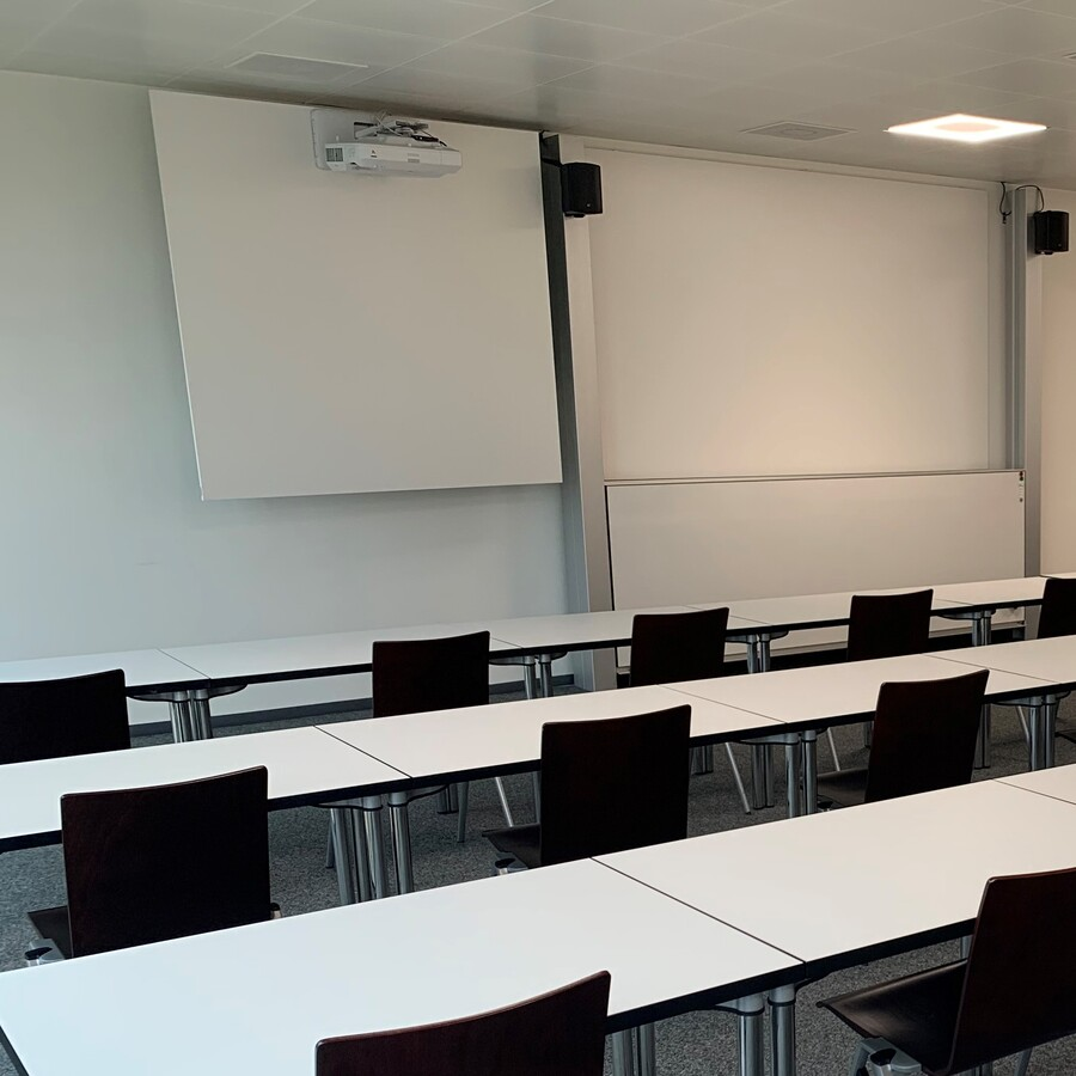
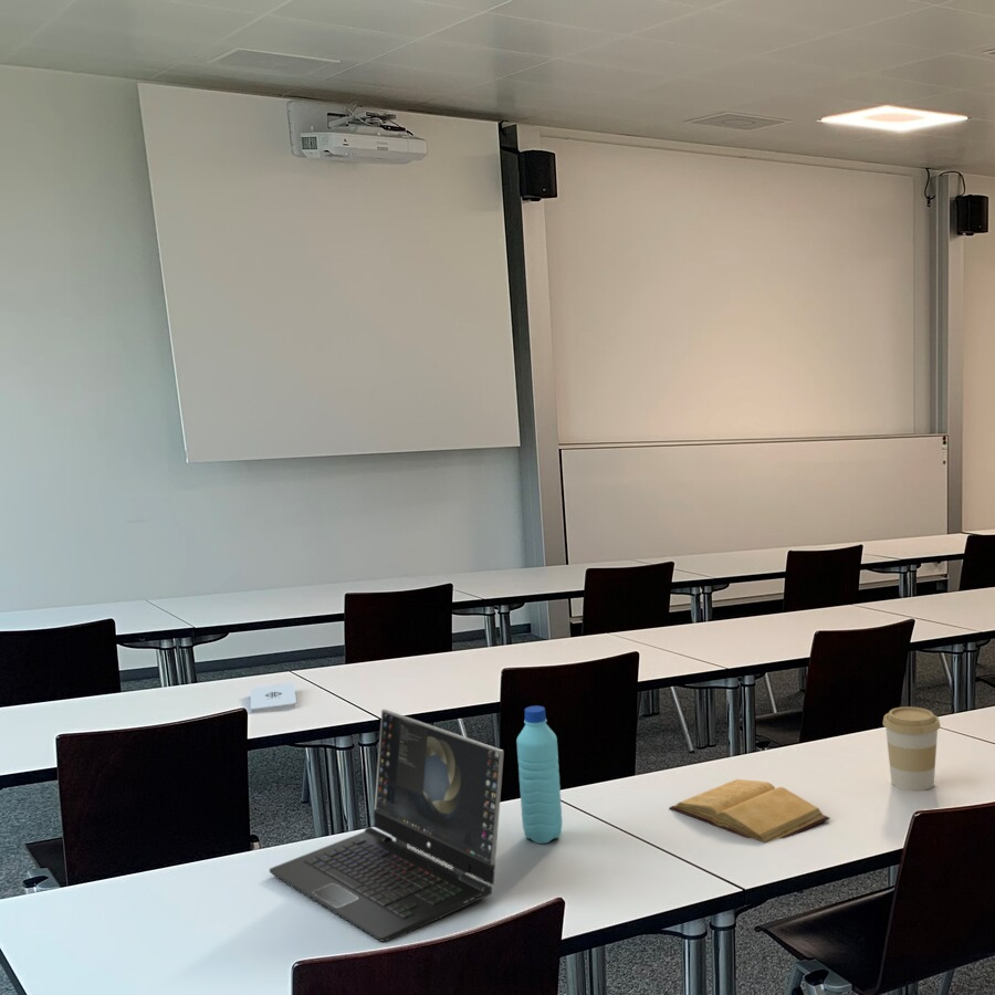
+ book (747, 805)
+ water bottle (538, 773)
+ notepad (273, 698)
+ coffee cup (911, 747)
+ laptop (383, 816)
